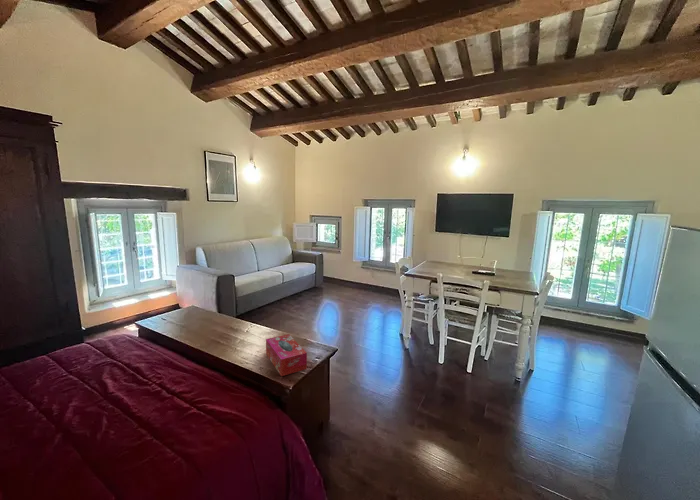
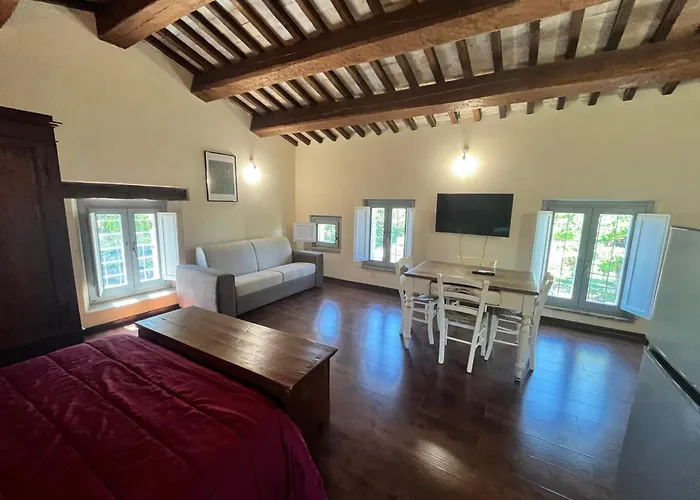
- tissue box (285, 353)
